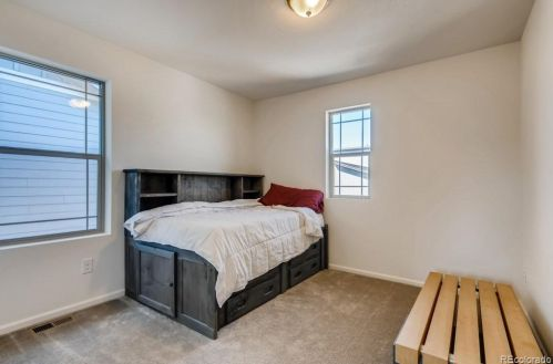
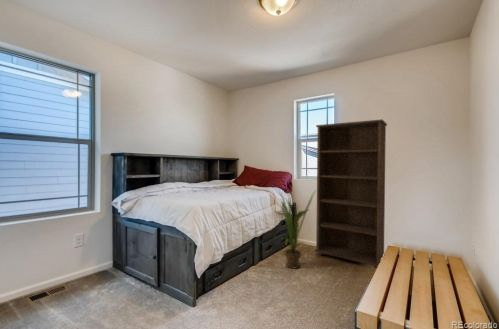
+ house plant (289, 227)
+ bookcase (349, 191)
